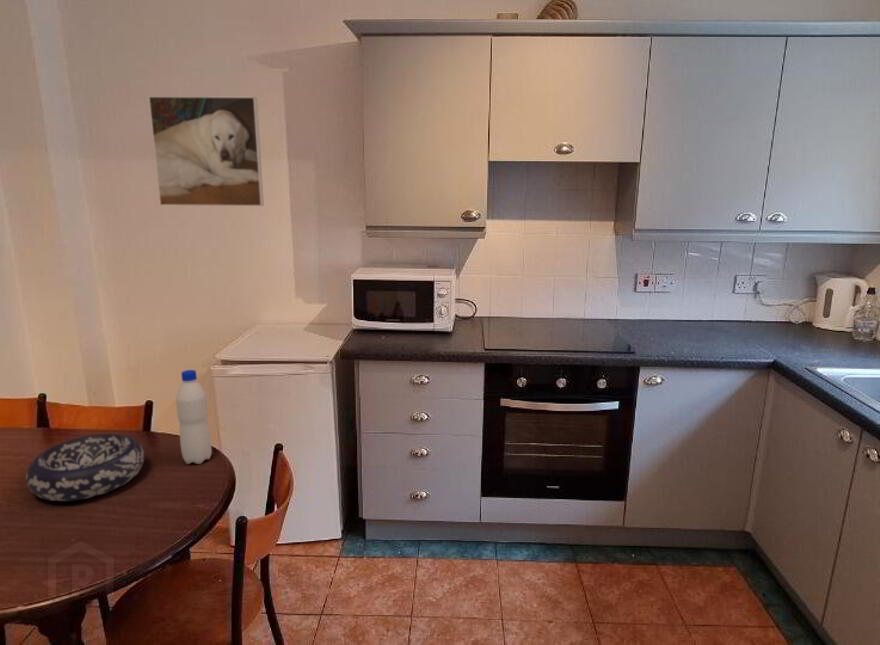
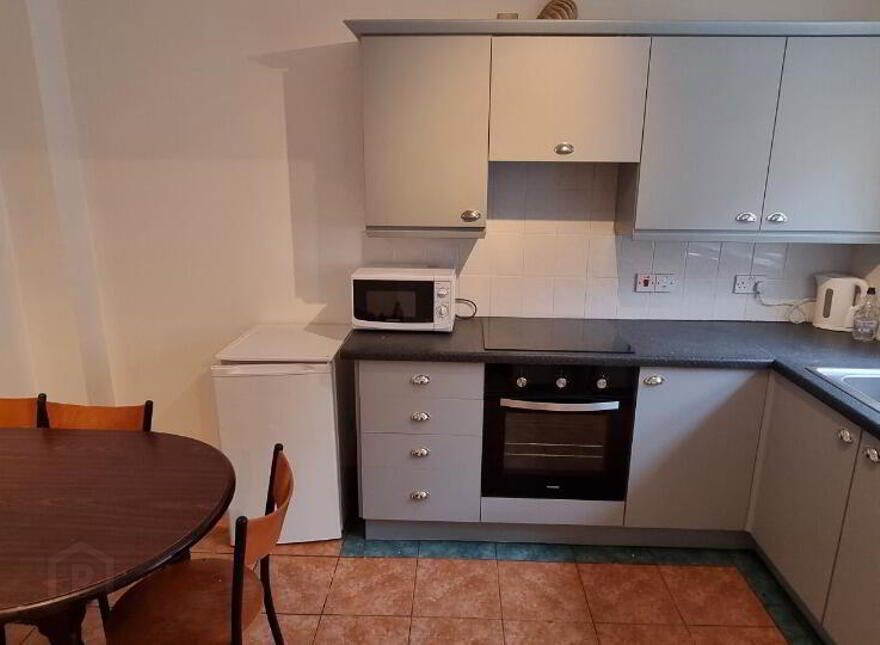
- water bottle (193, 416)
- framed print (207, 152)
- decorative bowl (88, 465)
